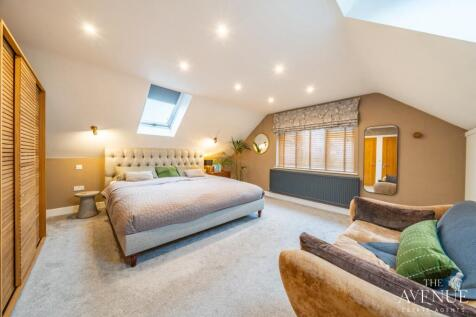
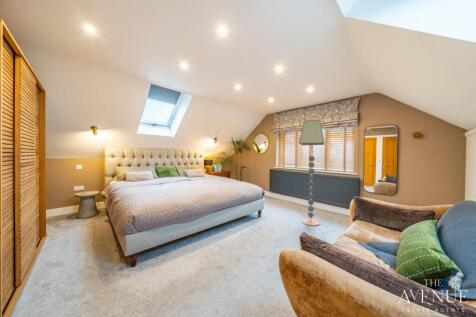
+ floor lamp (311, 171)
